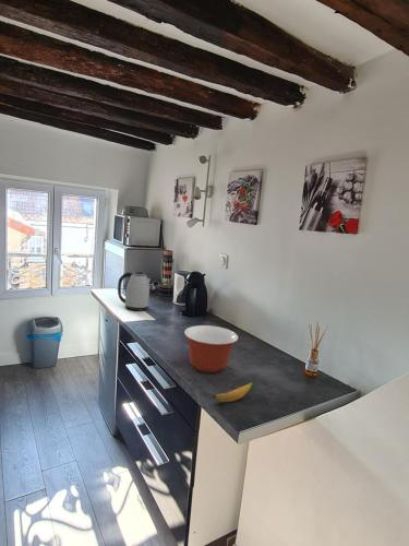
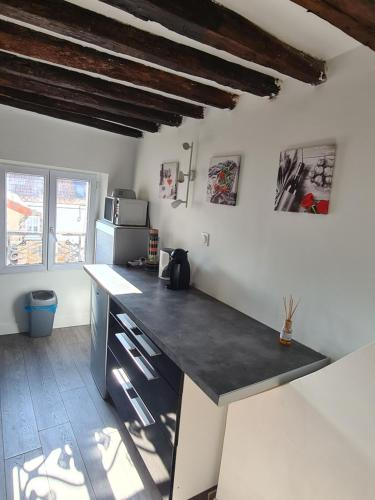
- mixing bowl (209, 349)
- banana (233, 392)
- kettle (133, 289)
